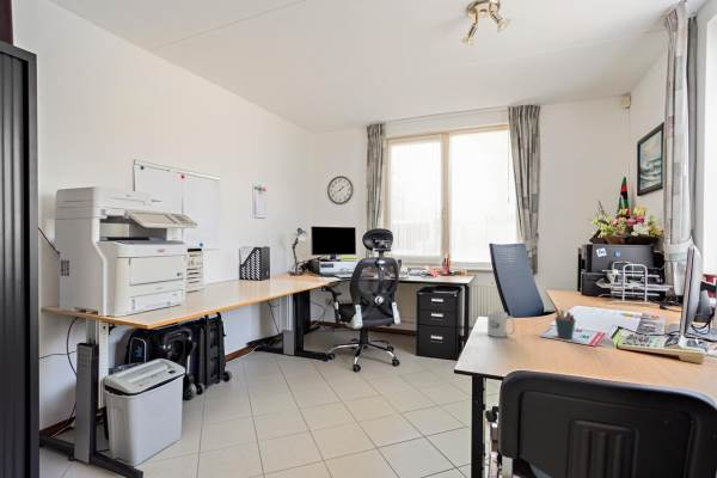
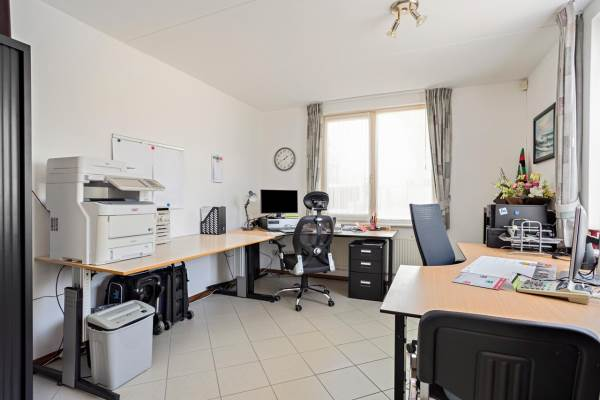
- pen holder (564, 323)
- mug (501, 324)
